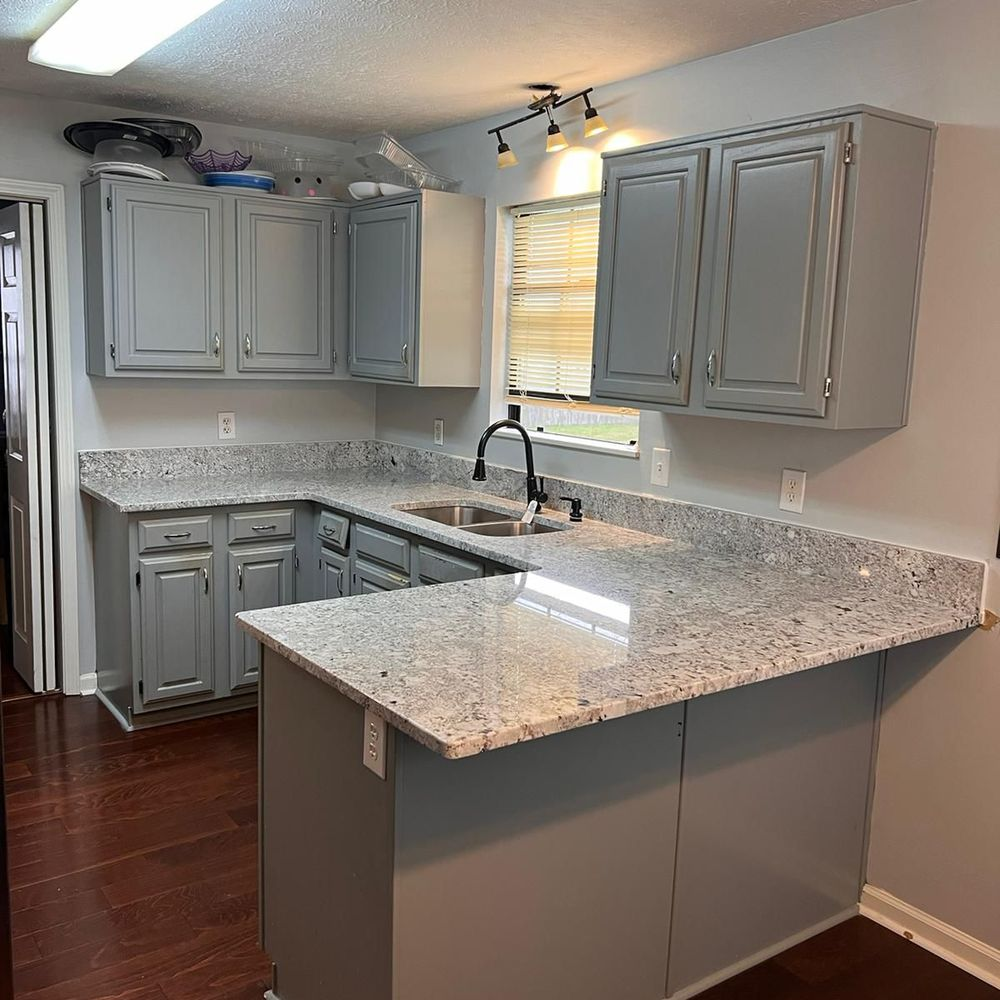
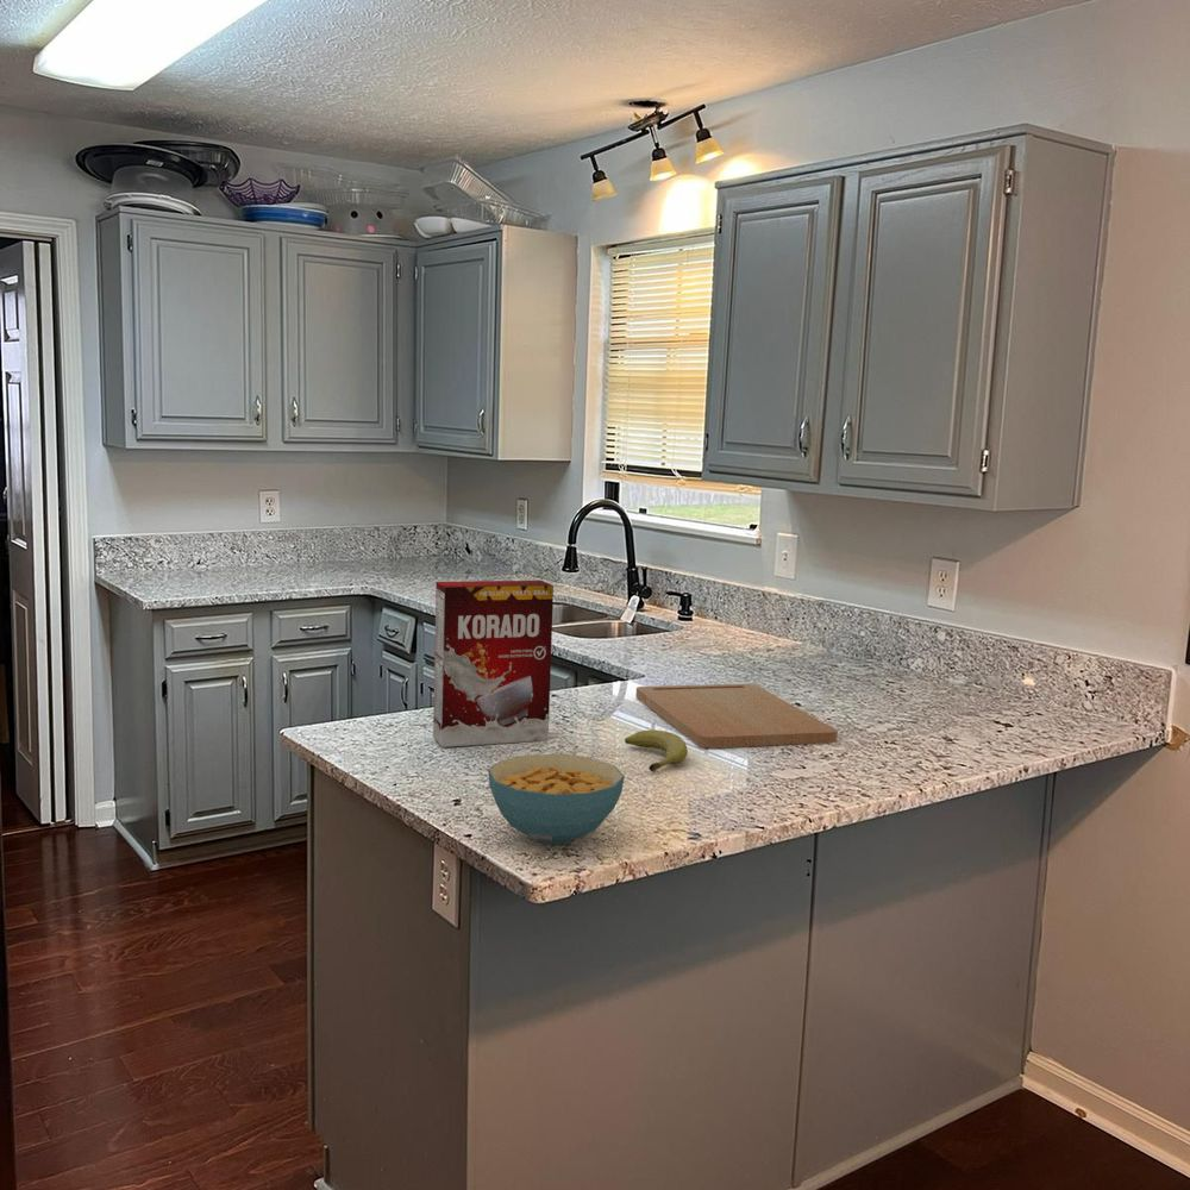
+ cereal box (493, 662)
+ cutting board (729, 712)
+ cereal bowl (555, 804)
+ fruit (659, 746)
